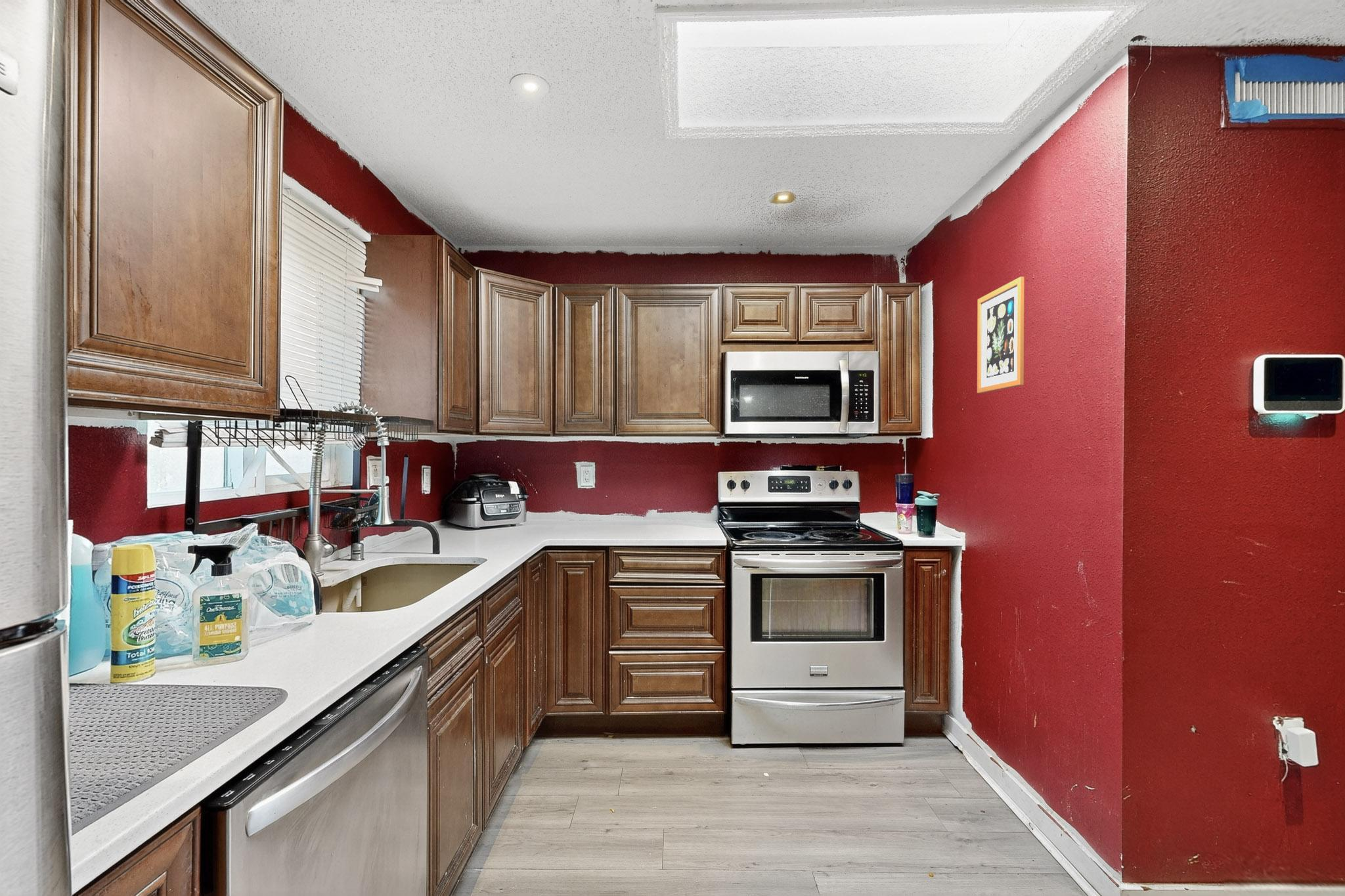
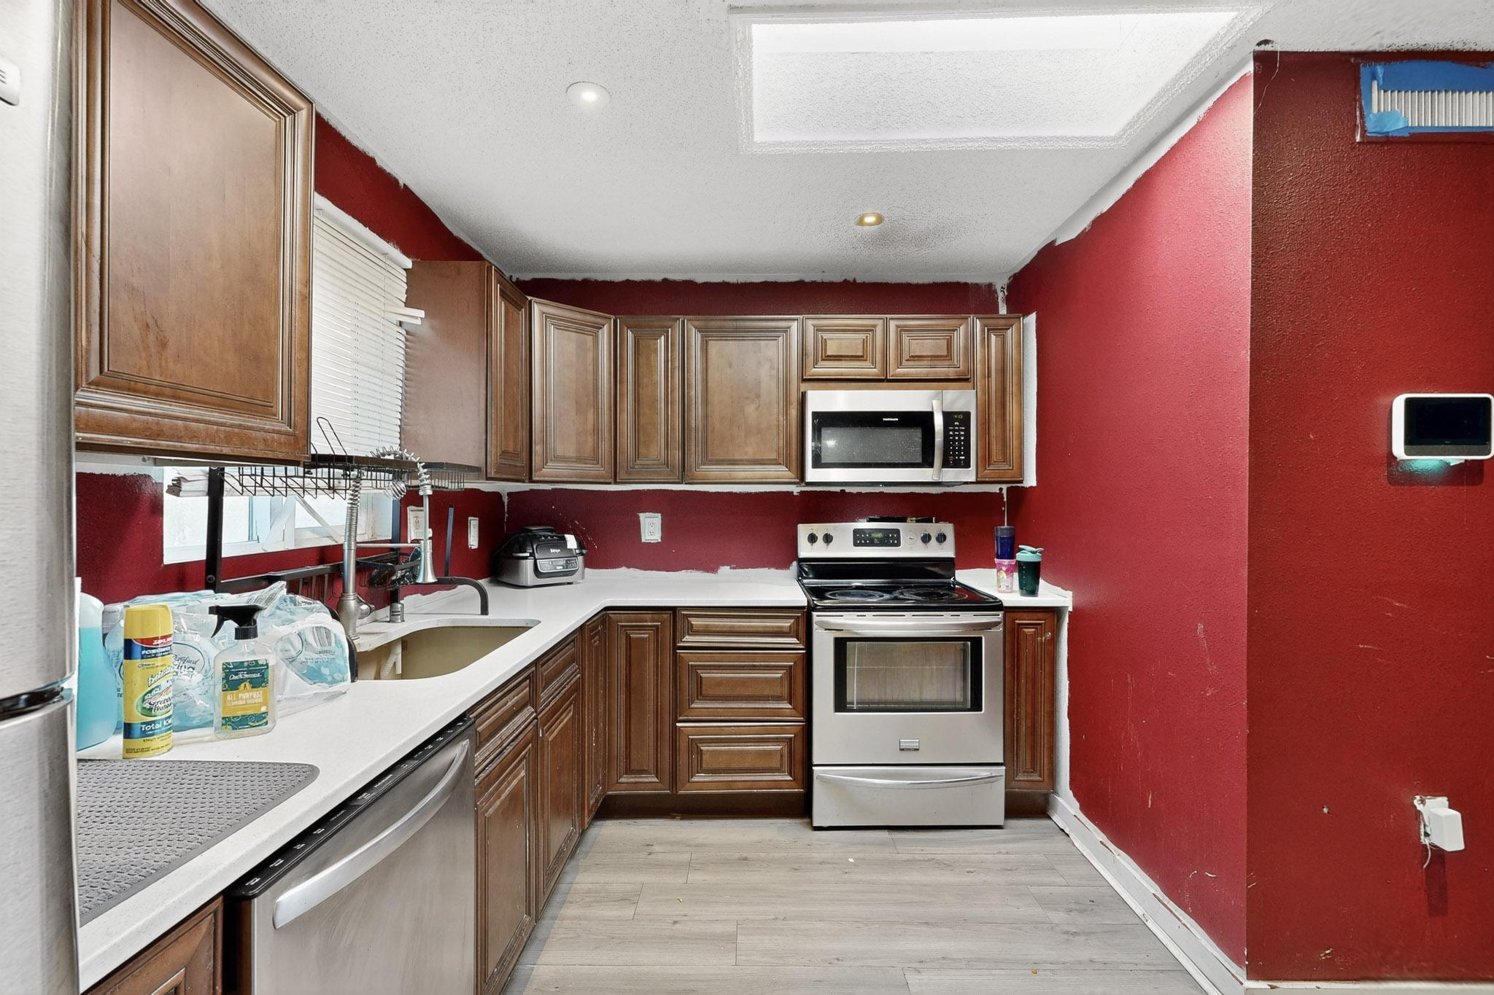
- wall art (999, 339)
